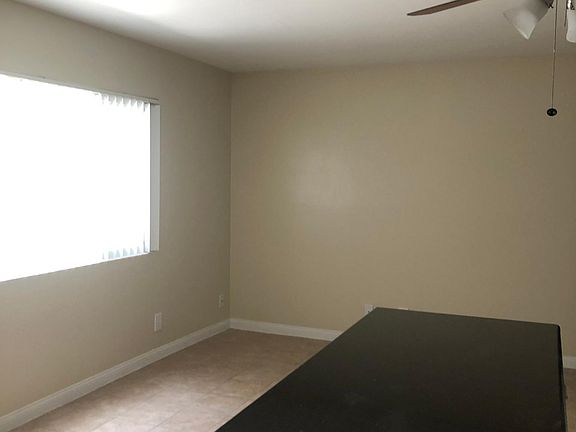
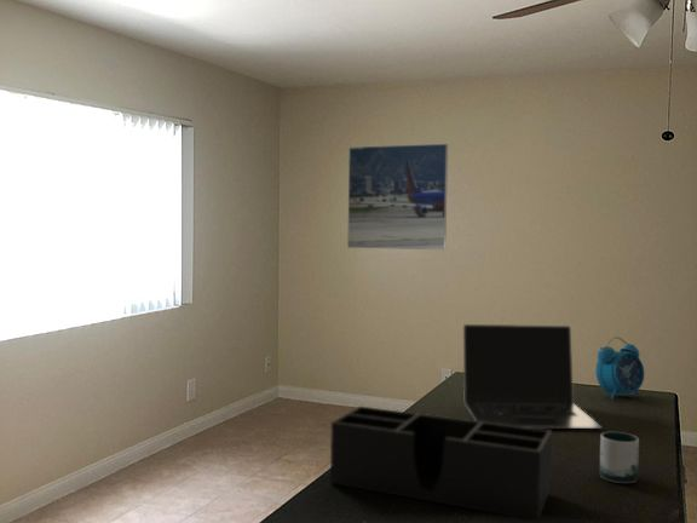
+ desk organizer (439, 456)
+ laptop (528, 373)
+ mug (620, 454)
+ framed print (396, 197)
+ alarm clock (621, 367)
